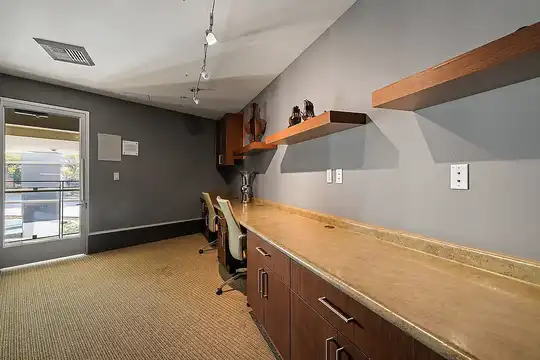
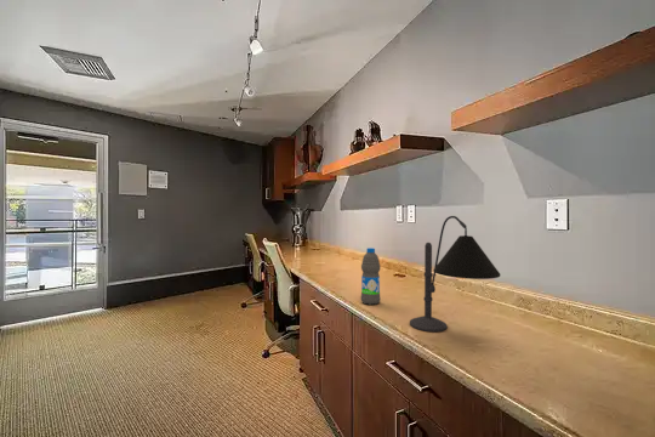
+ water bottle (370, 274)
+ desk lamp (448, 276)
